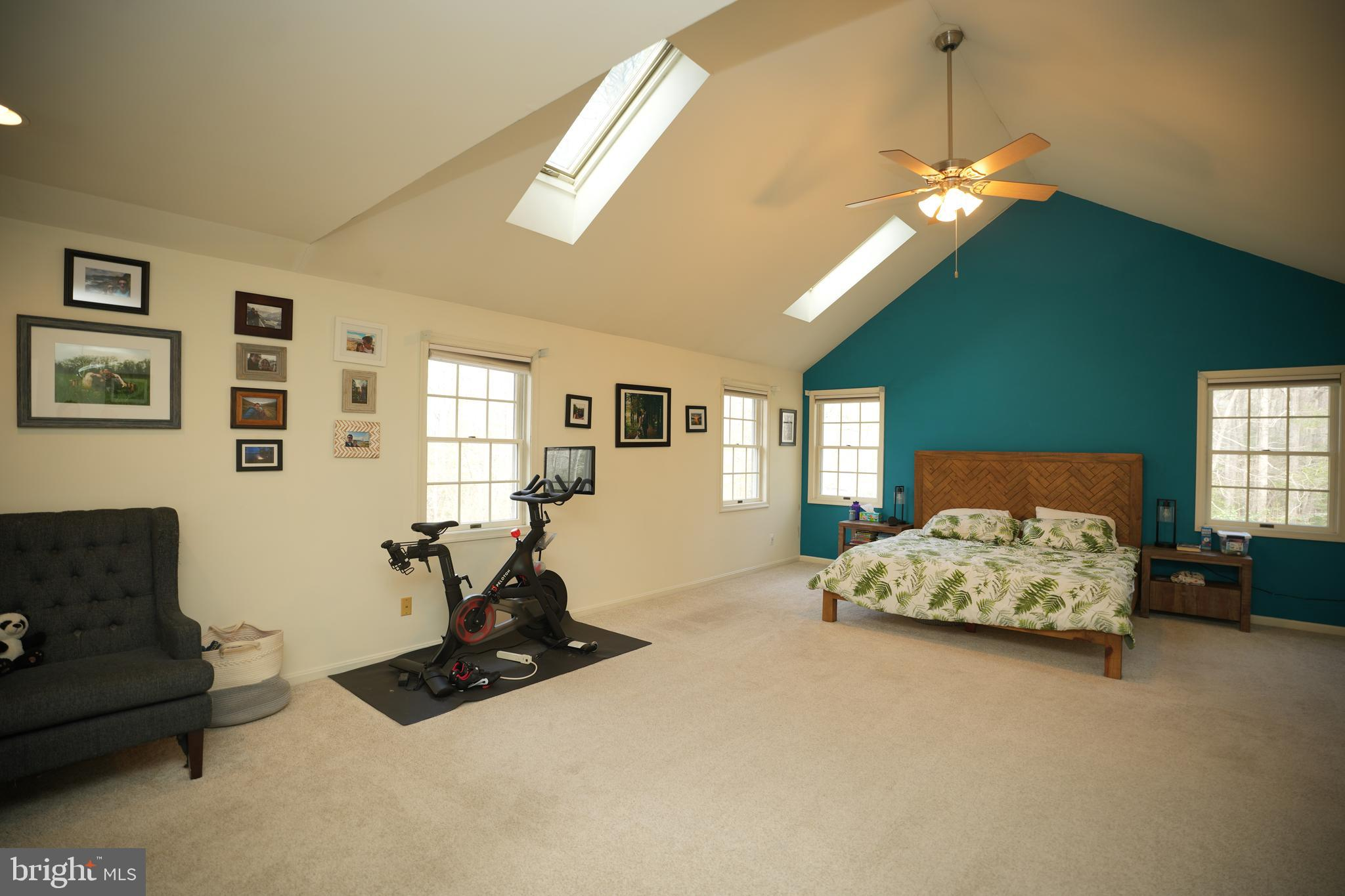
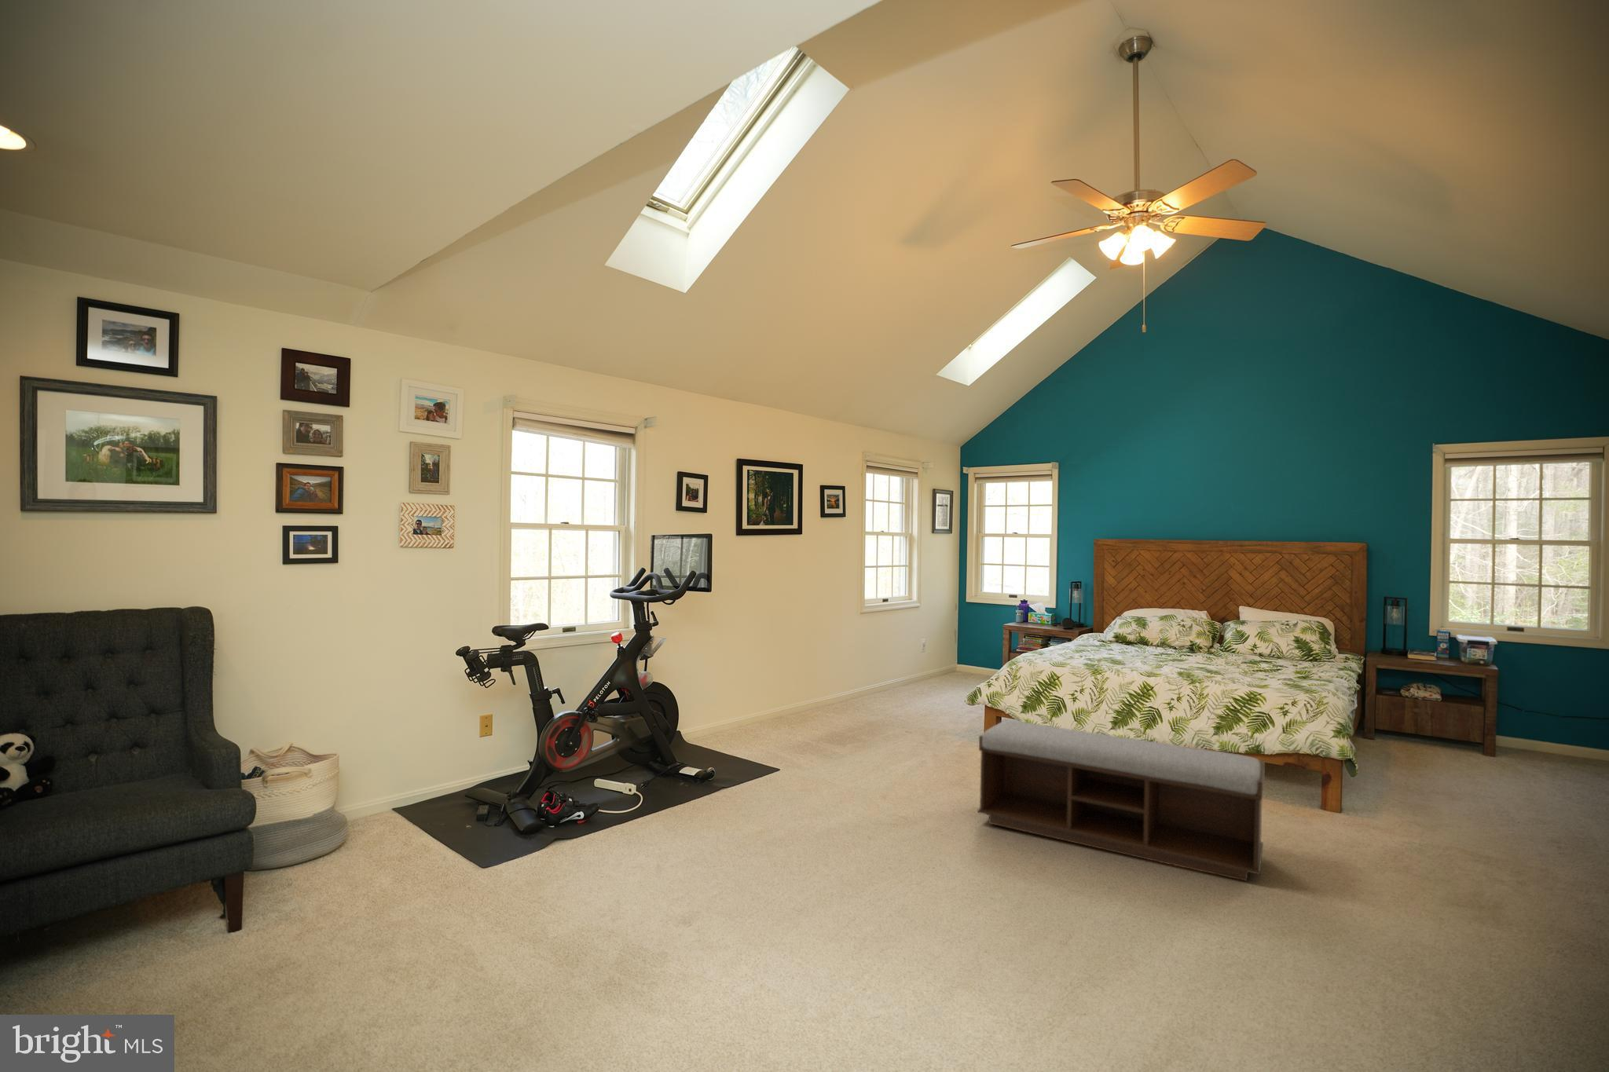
+ bench (1114, 790)
